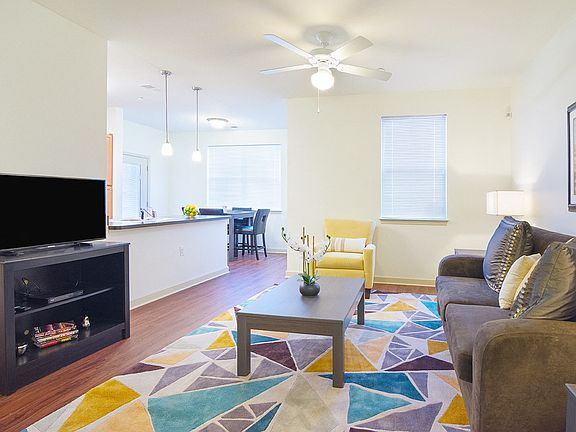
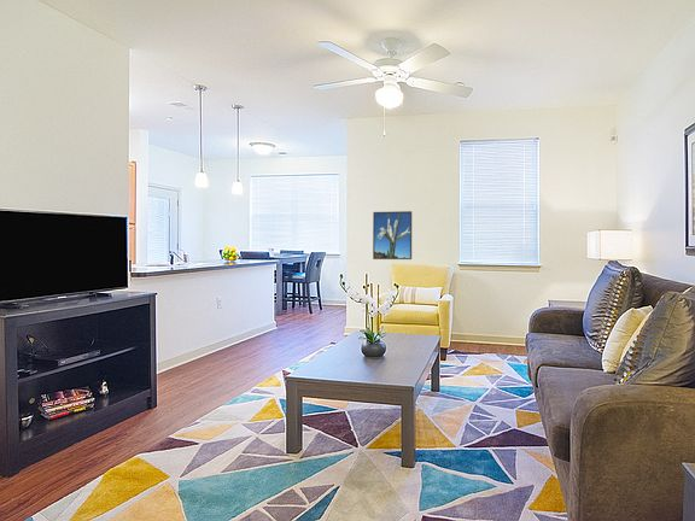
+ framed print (392, 235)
